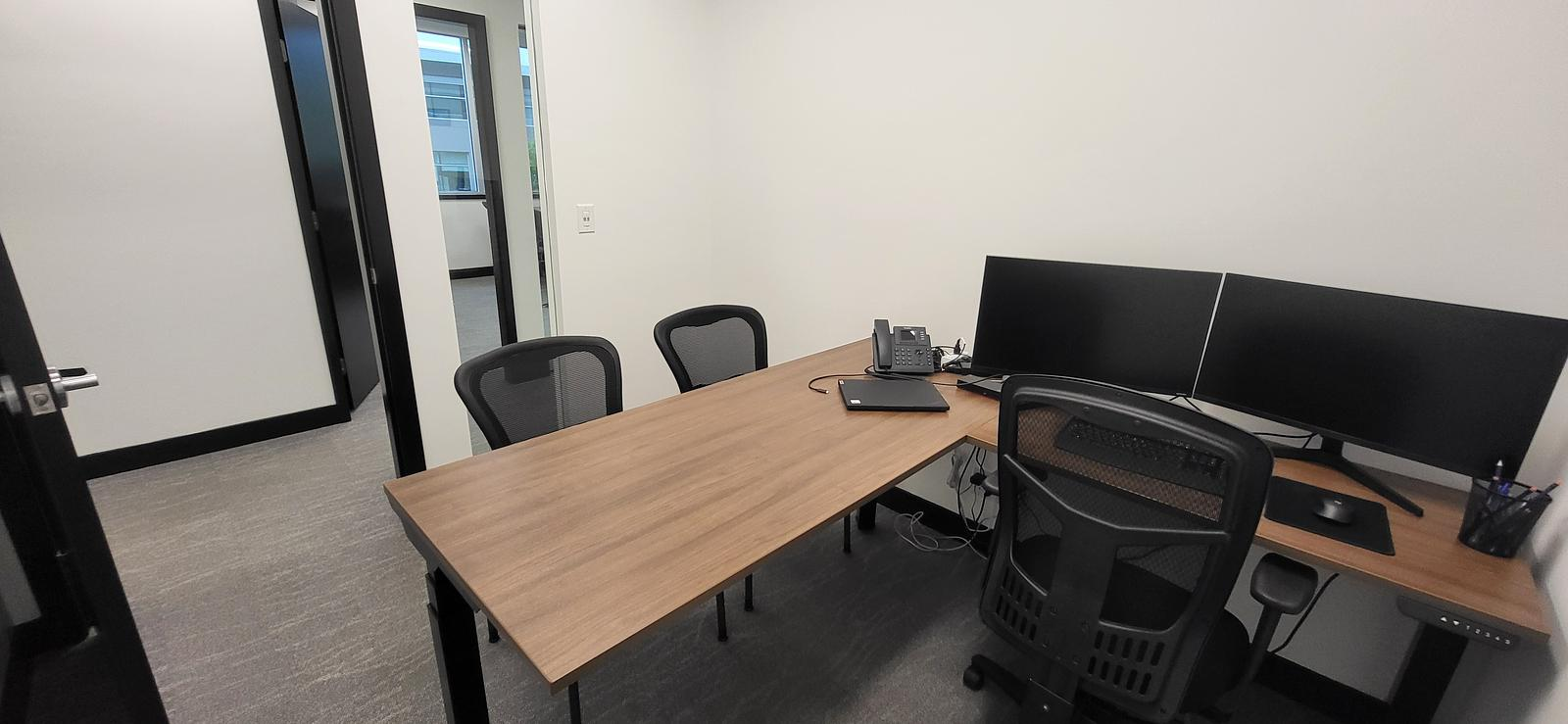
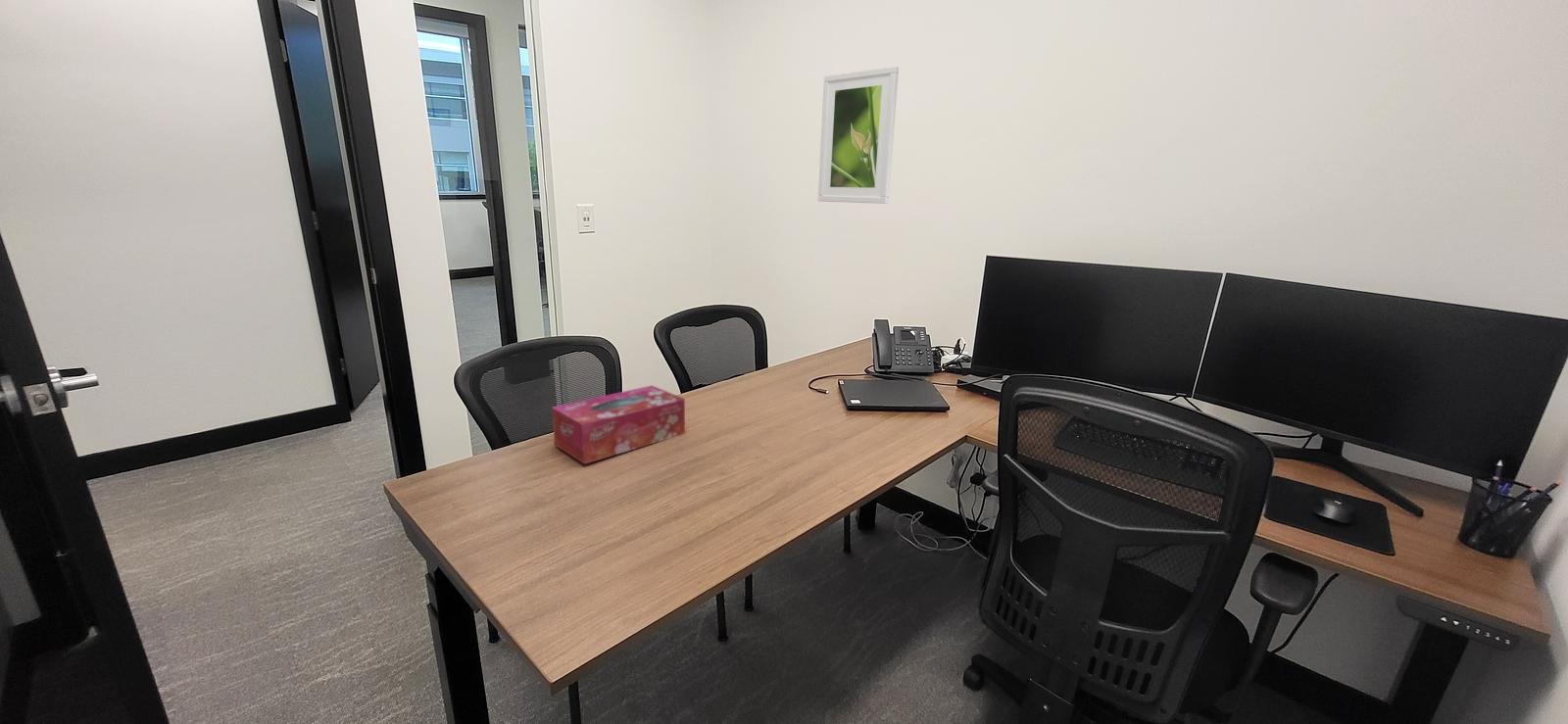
+ tissue box (620, 420)
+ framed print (856, 138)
